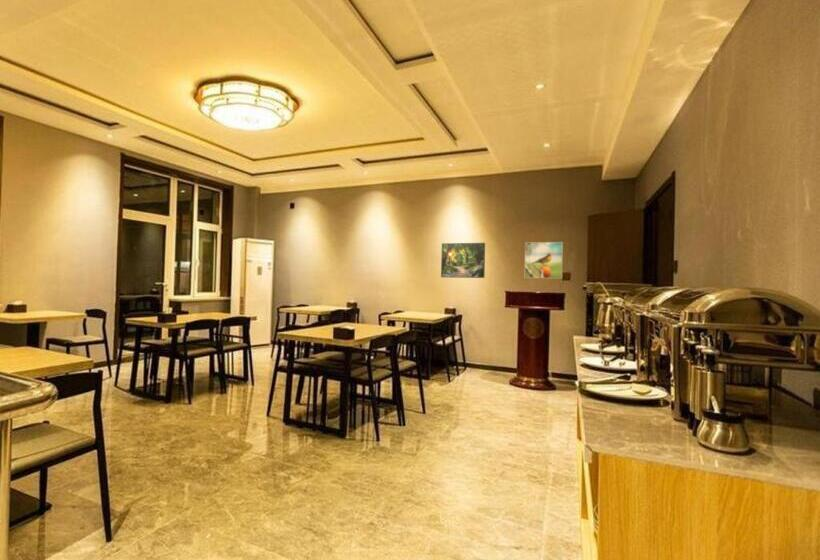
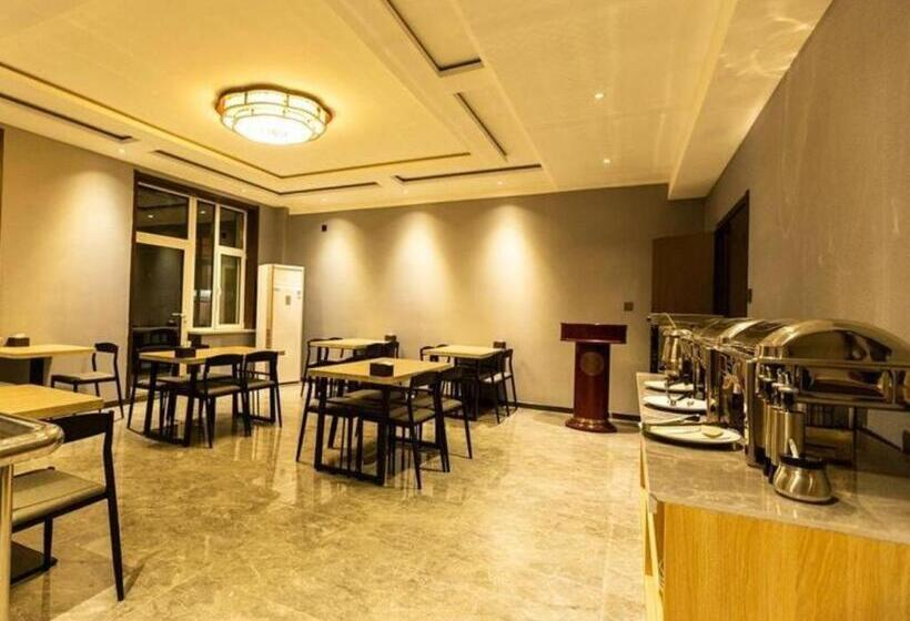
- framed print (462, 260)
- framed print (543, 260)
